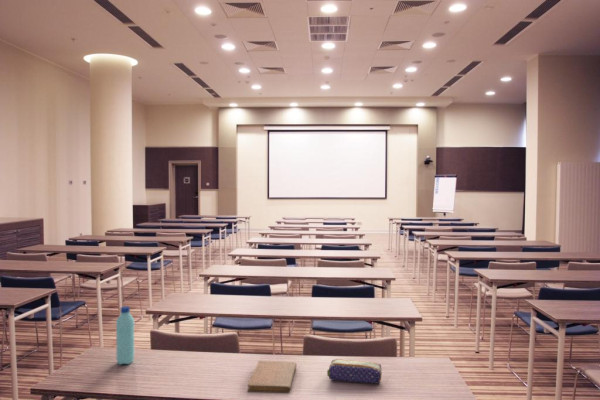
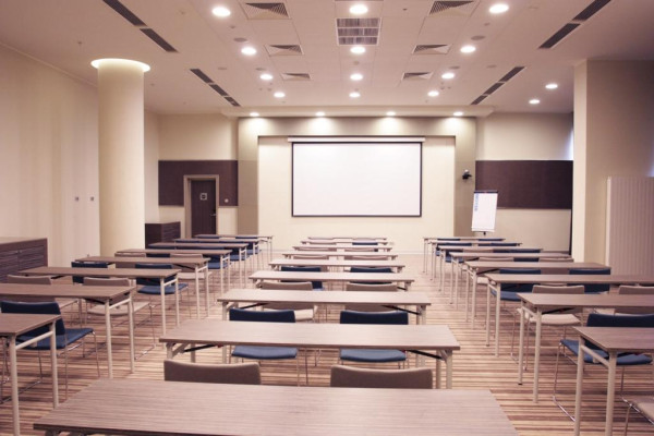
- water bottle (125, 334)
- notebook (273, 375)
- pencil case (354, 370)
